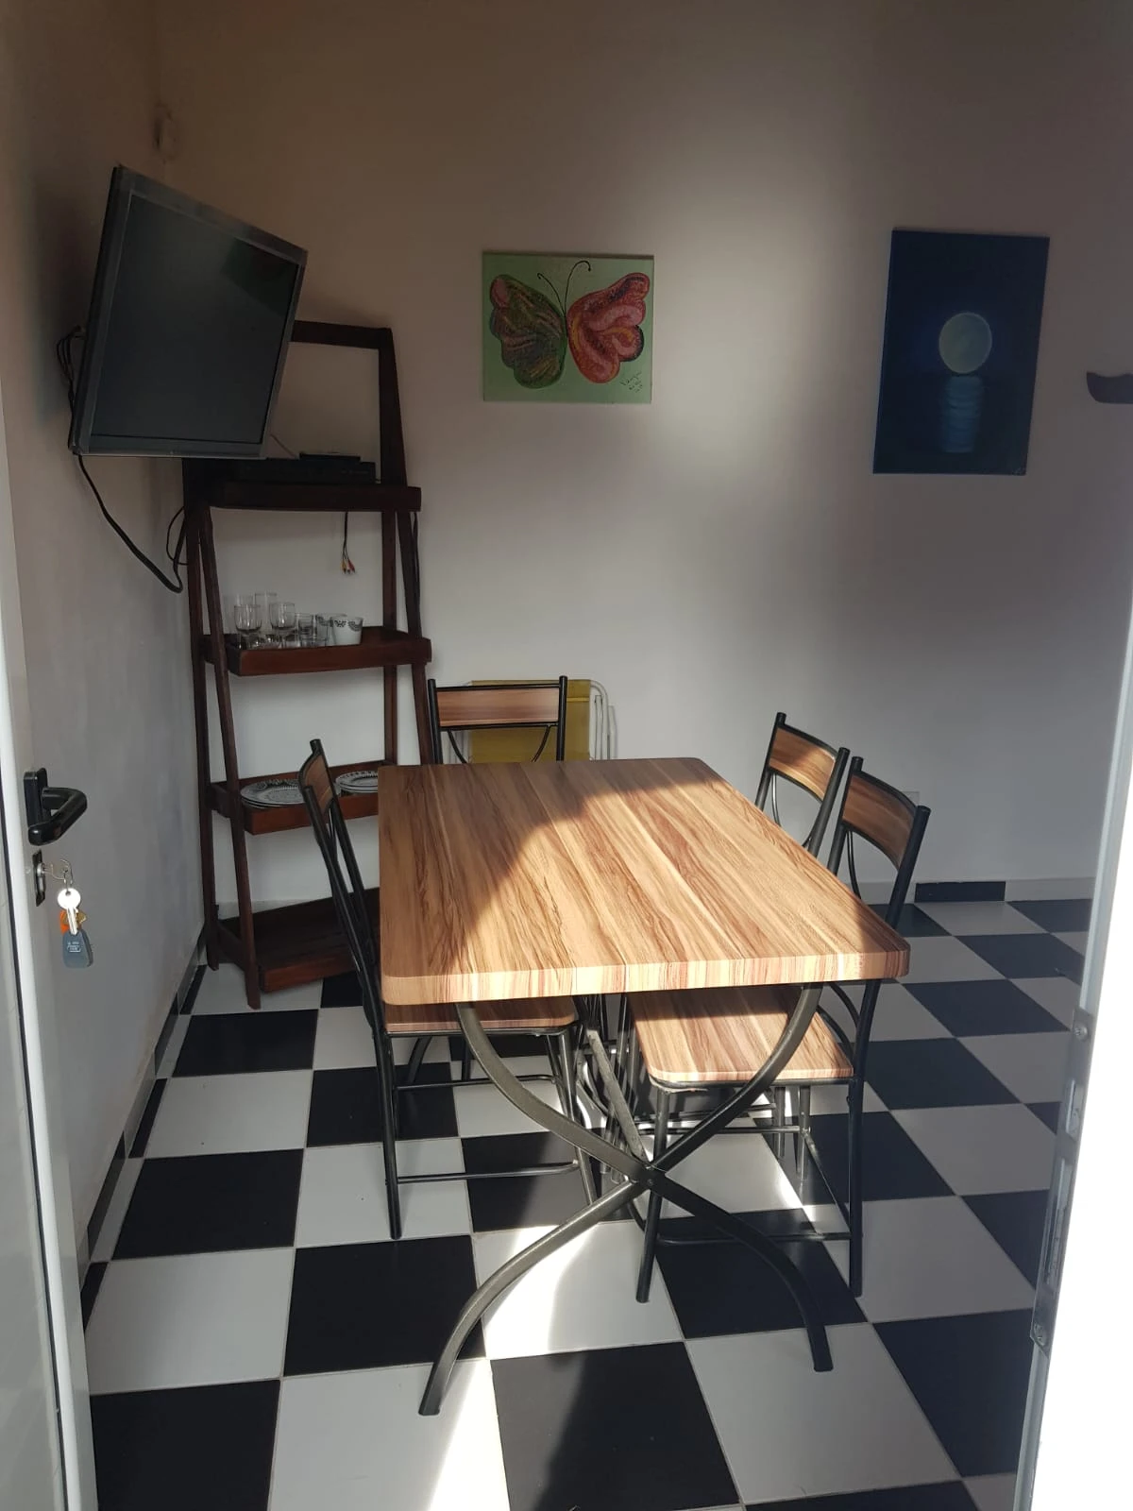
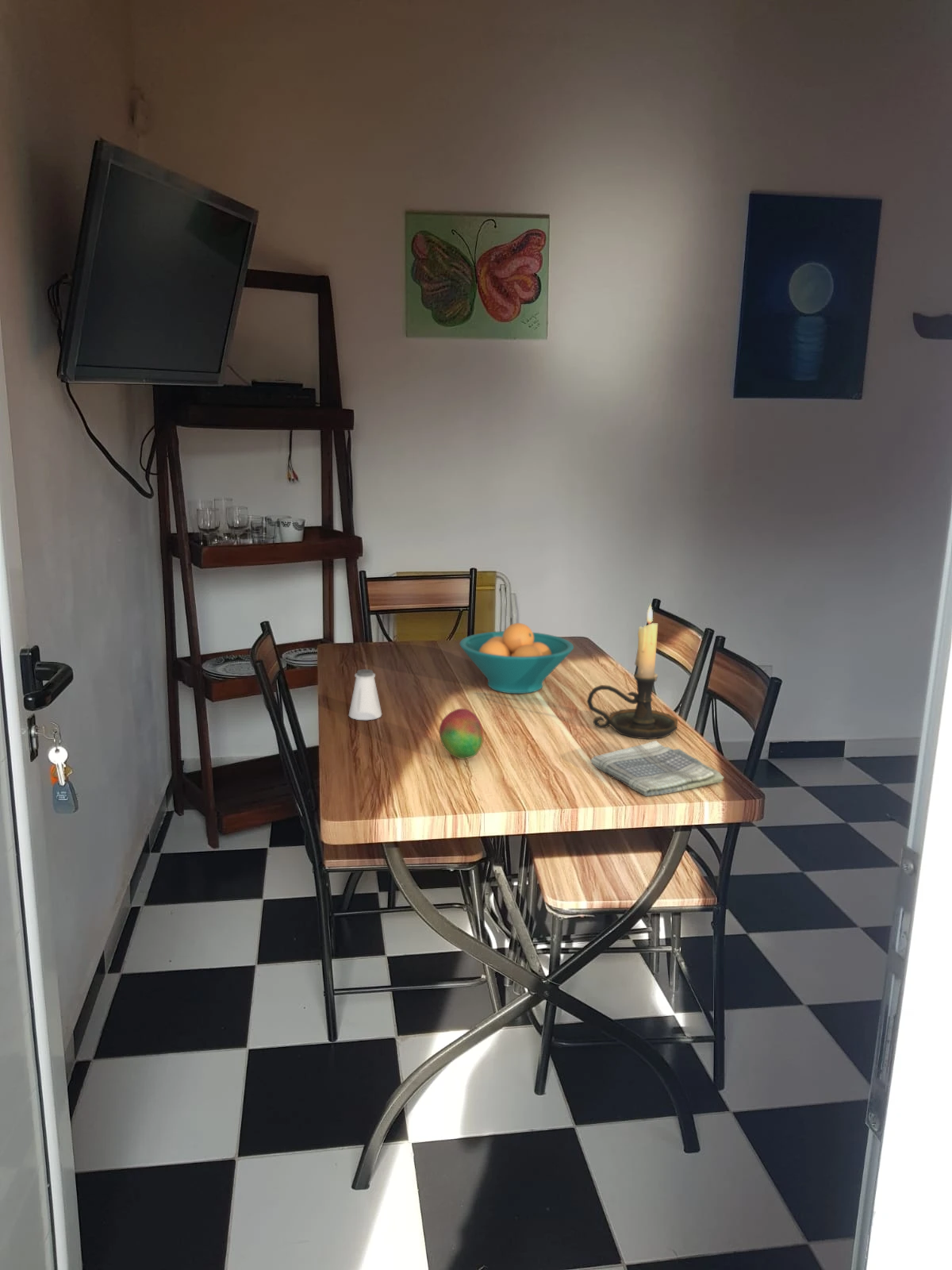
+ fruit (462, 735)
+ dish towel (657, 766)
+ fruit bowl (516, 655)
+ saltshaker (365, 693)
+ candle holder (636, 665)
